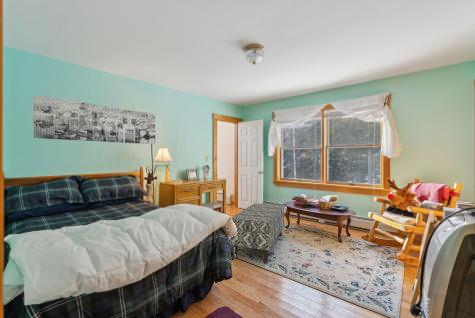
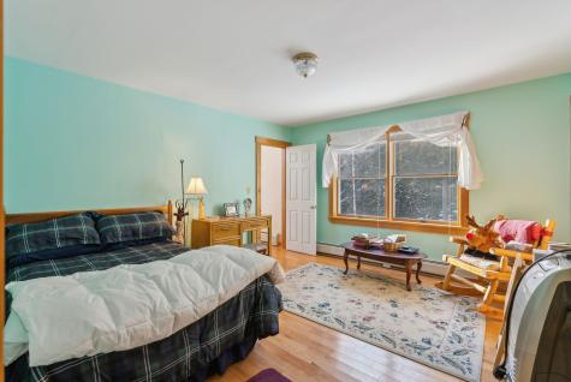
- bench (260, 228)
- wall art (104, 124)
